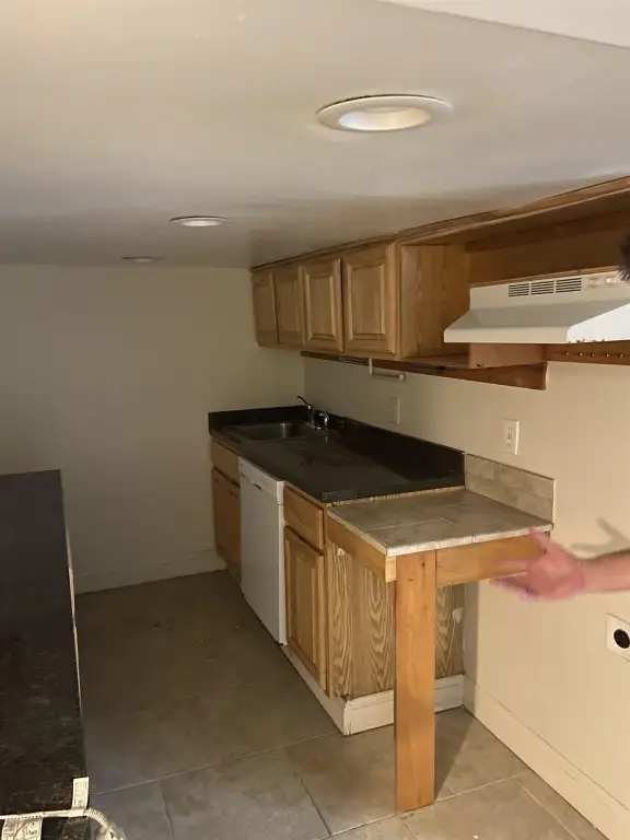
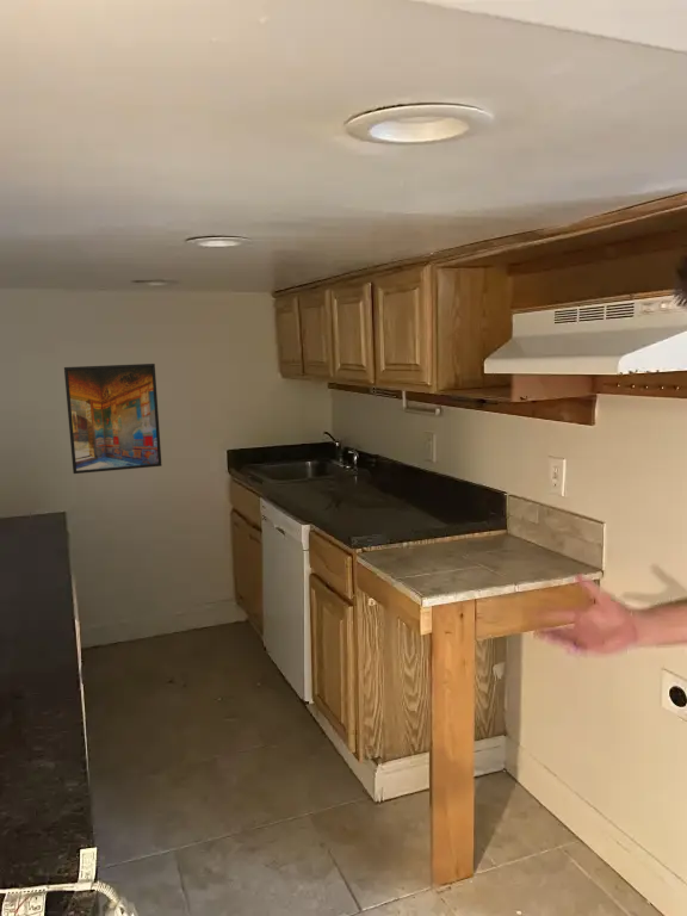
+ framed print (113, 417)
